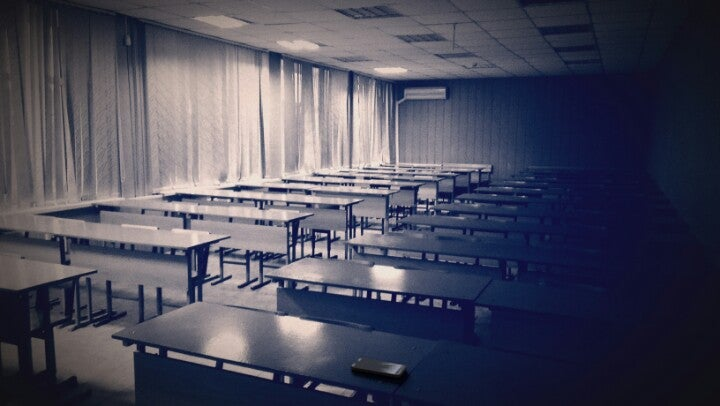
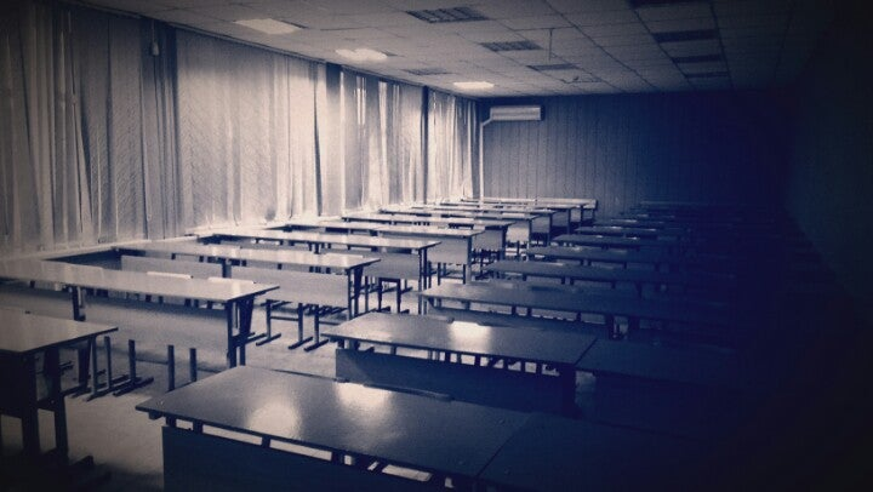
- smartphone (378, 367)
